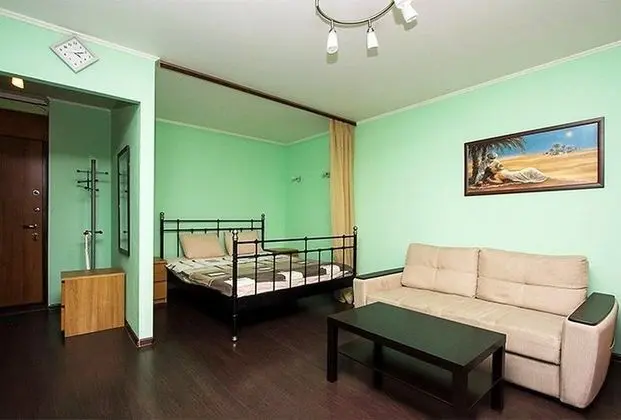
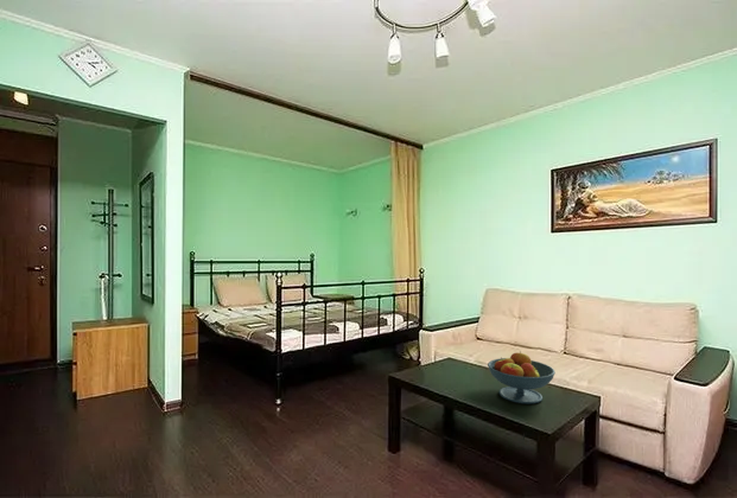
+ fruit bowl (520, 376)
